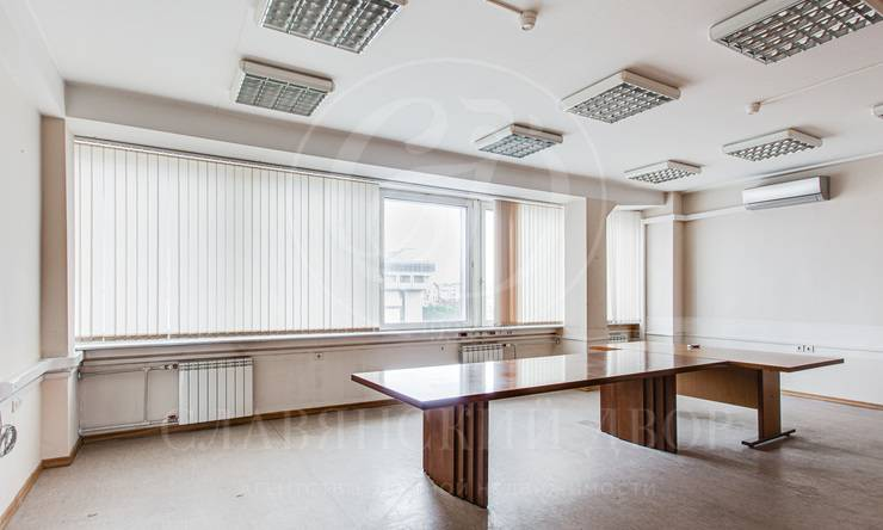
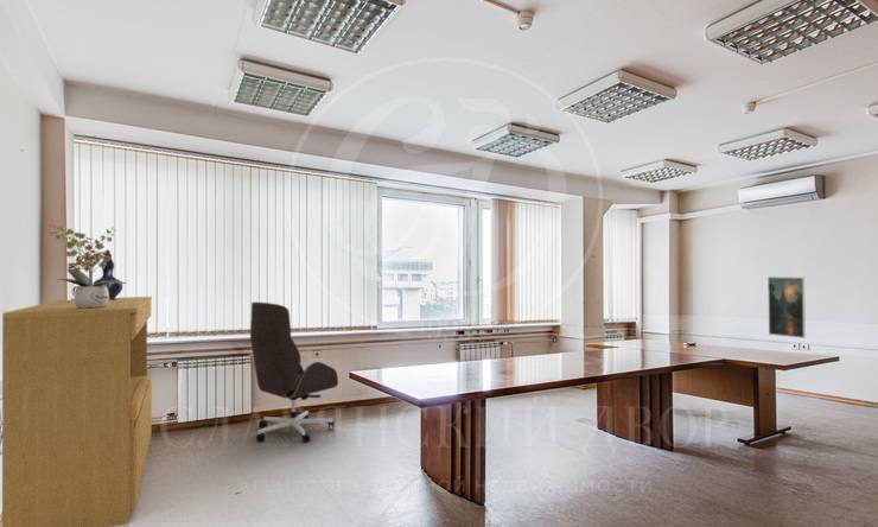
+ decorative vase (107, 274)
+ potted plant (85, 266)
+ office chair (292, 366)
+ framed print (785, 306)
+ bookcase (94, 392)
